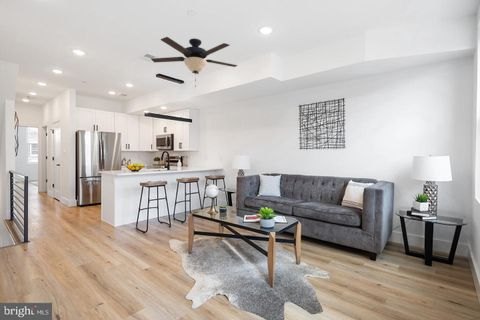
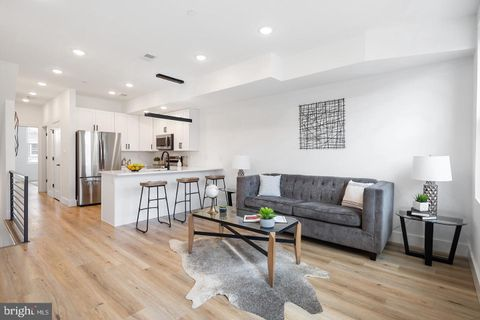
- ceiling fan (195, 65)
